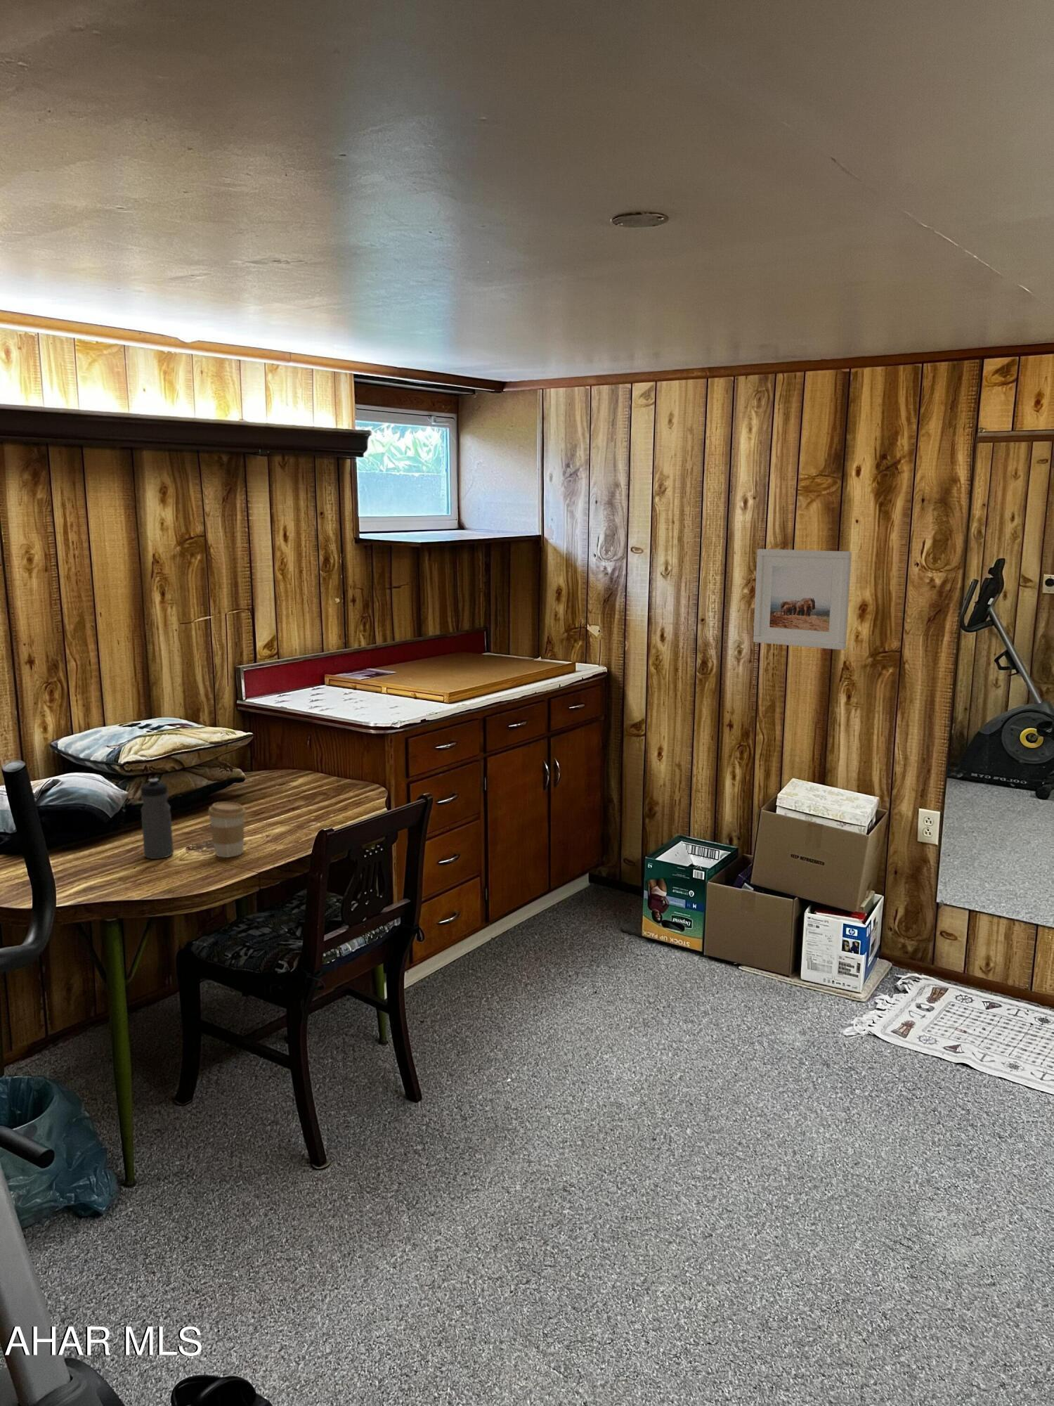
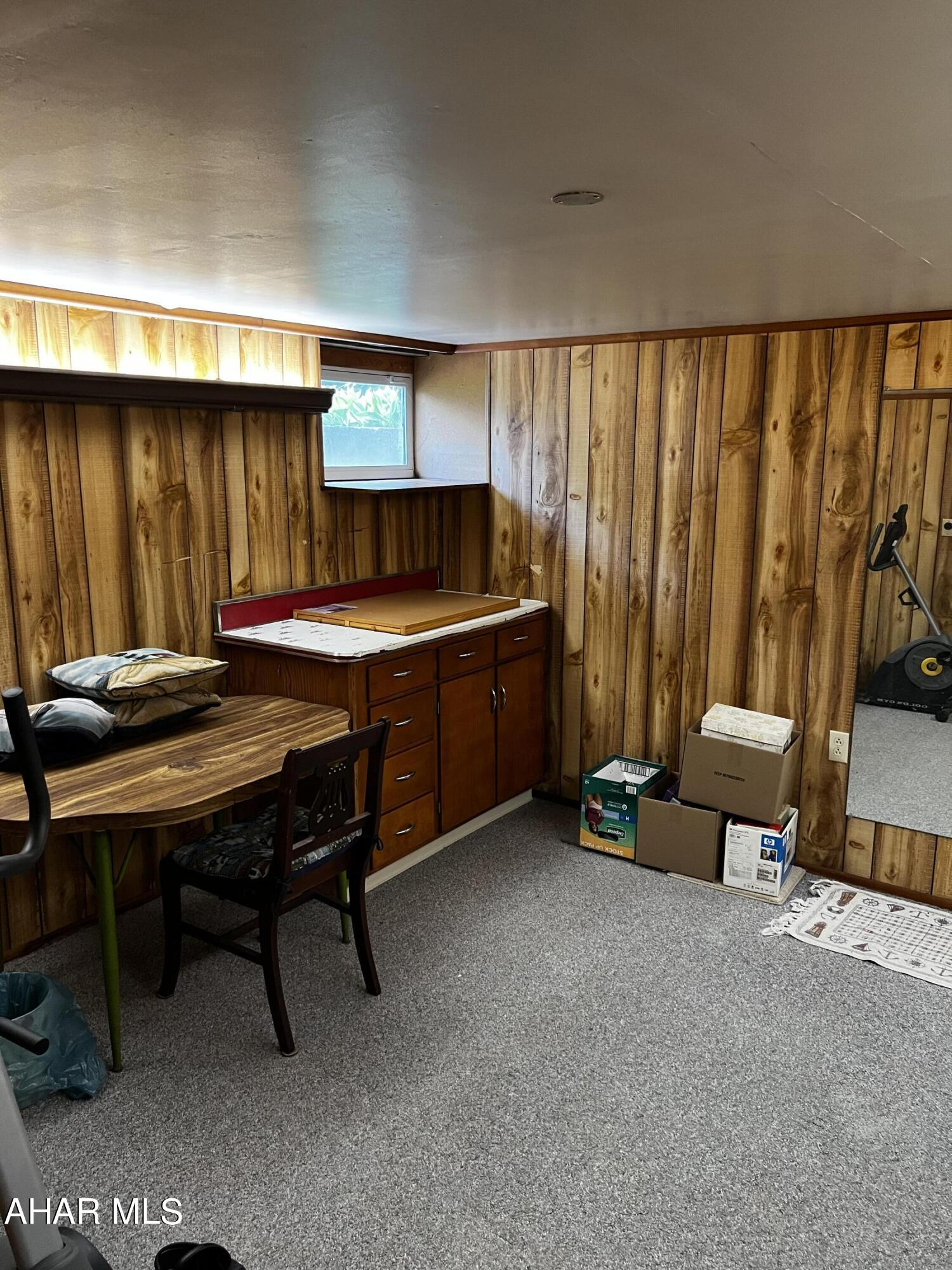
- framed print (800, 598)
- coffee cup (228, 828)
- water bottle (156, 817)
